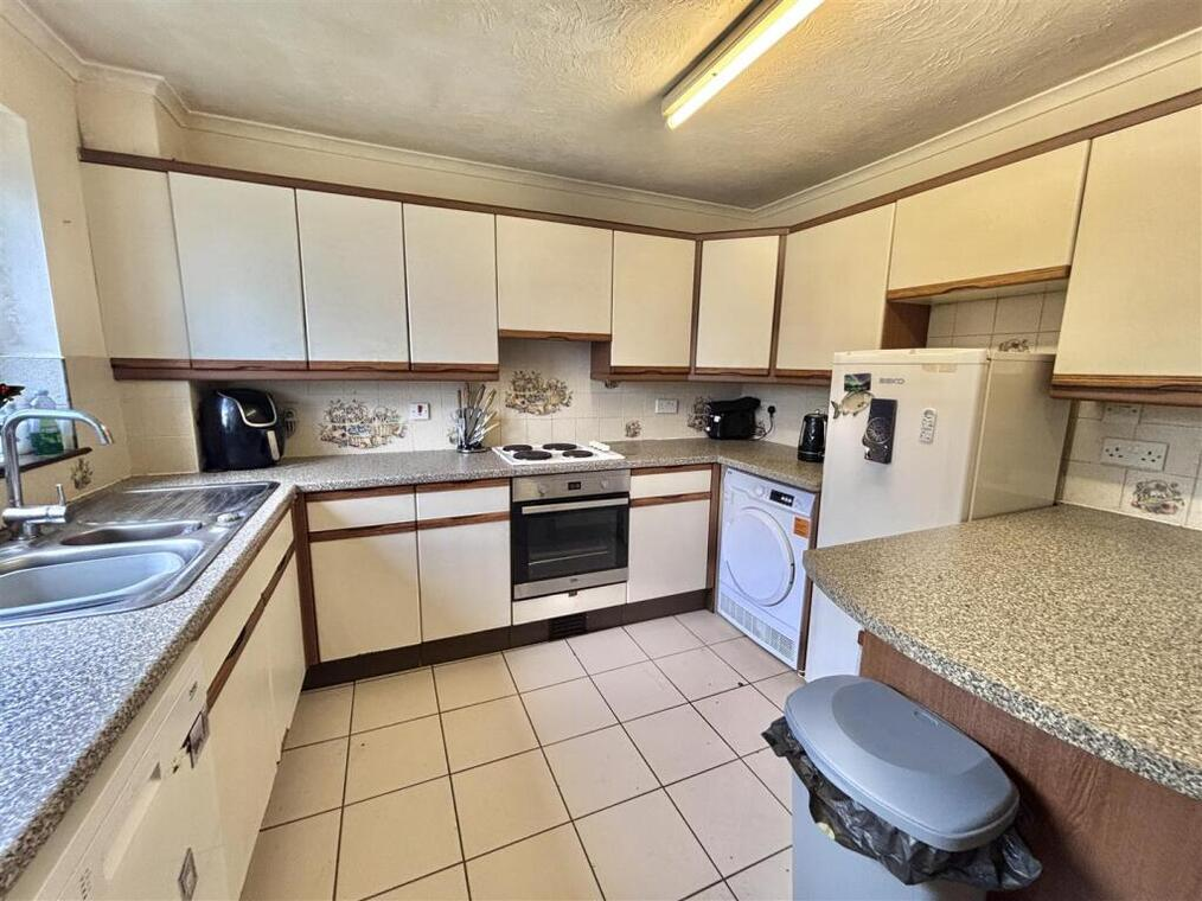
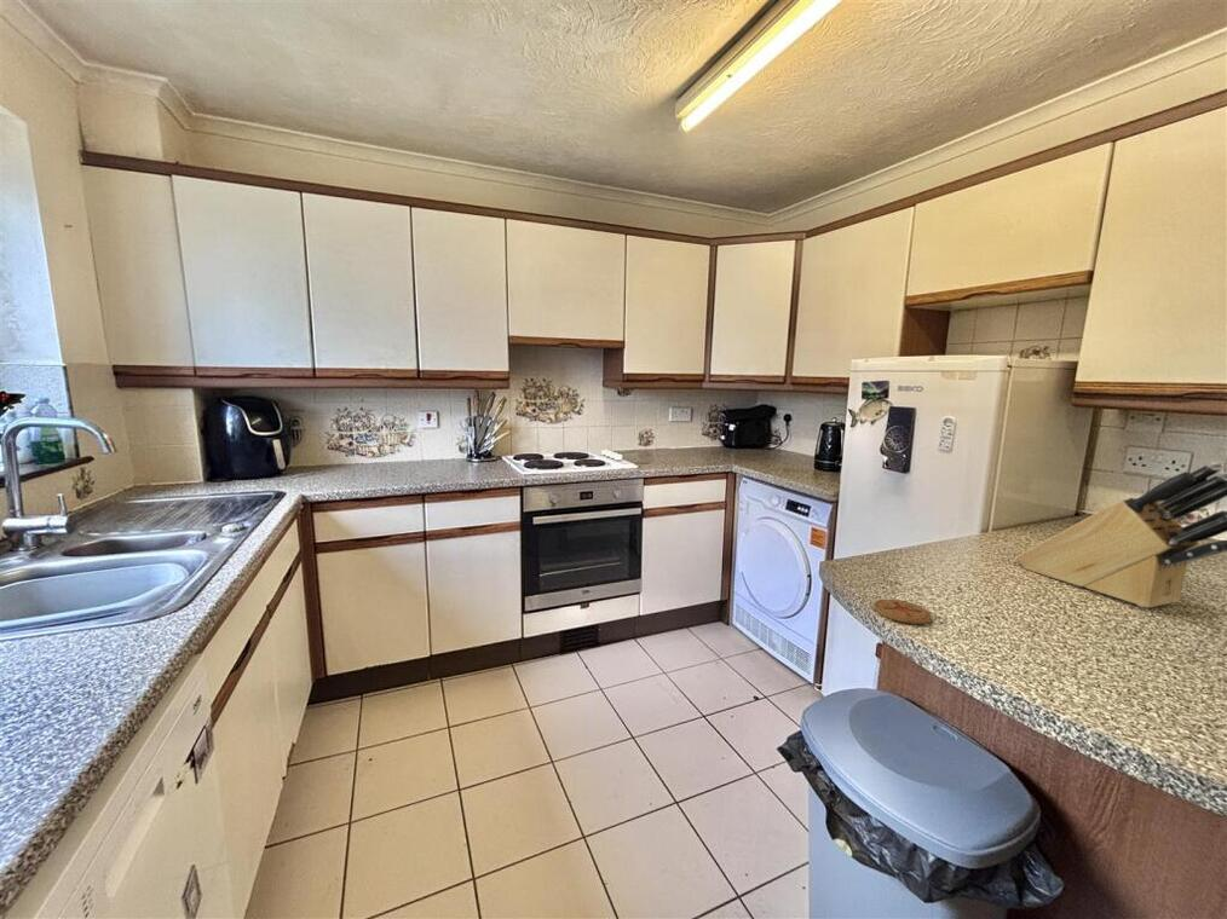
+ knife block (1125, 525)
+ coaster (901, 611)
